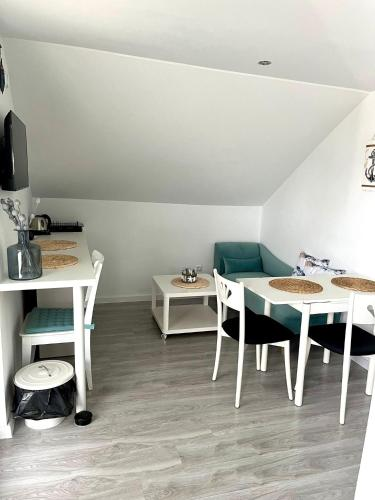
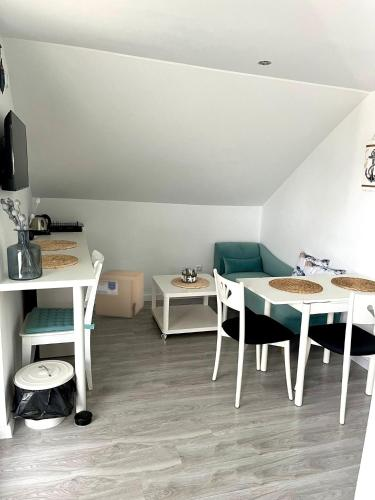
+ cardboard box (120, 292)
